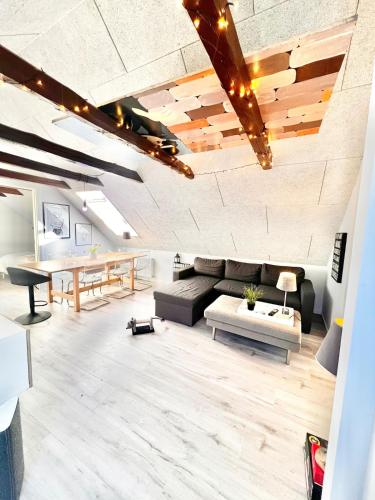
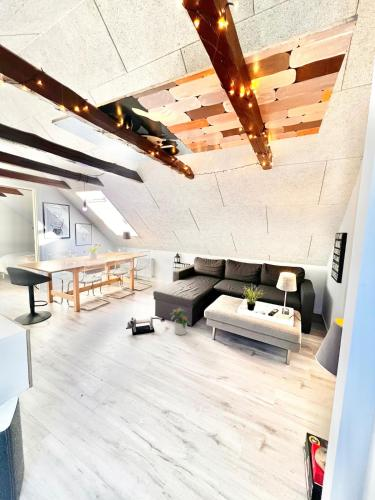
+ potted plant (179, 320)
